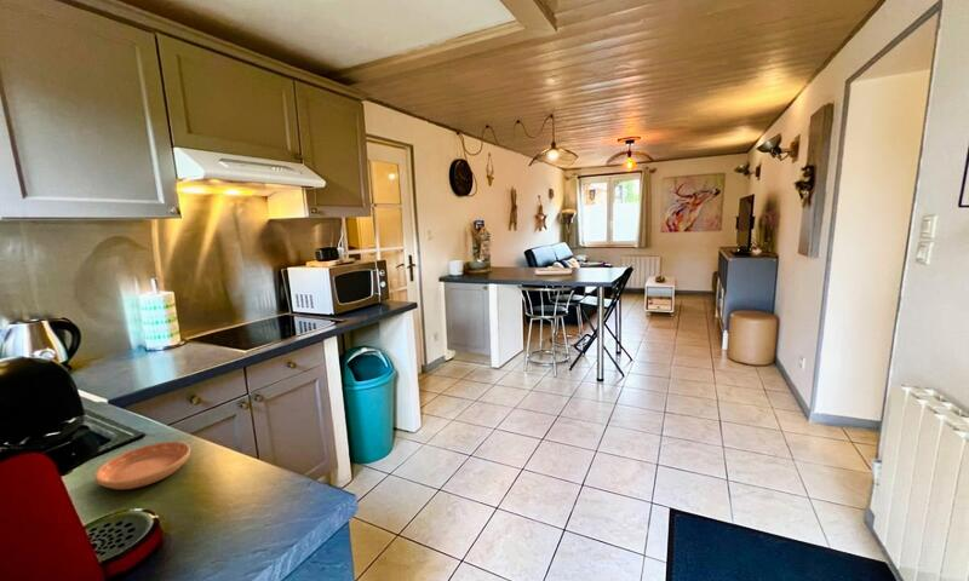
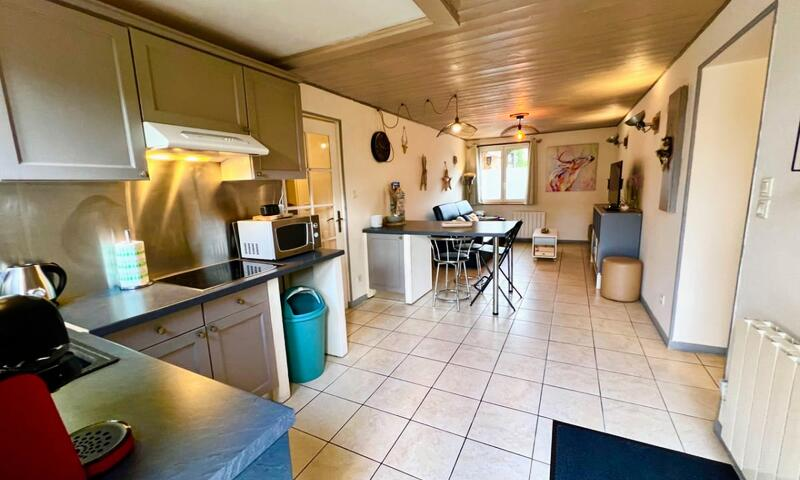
- saucer (145, 465)
